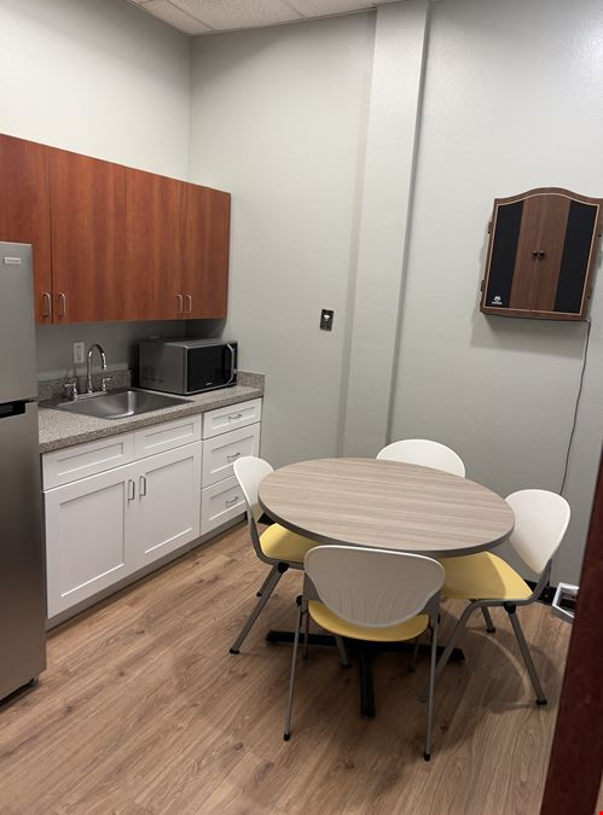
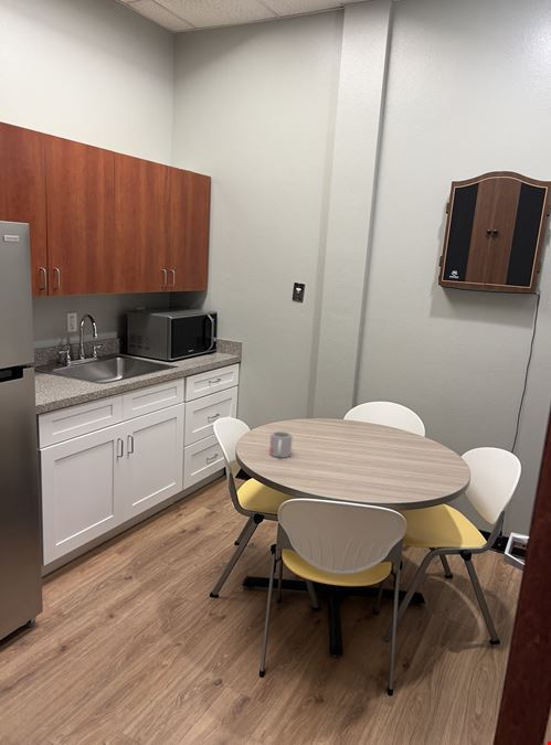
+ mug (280, 445)
